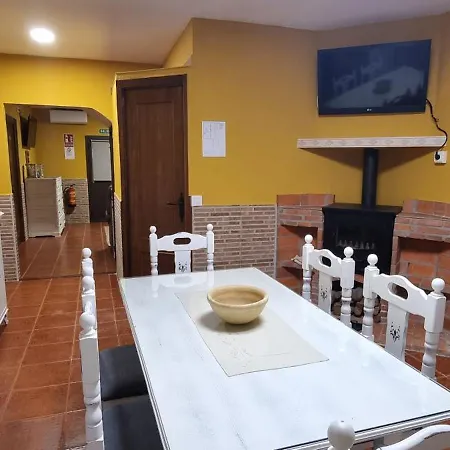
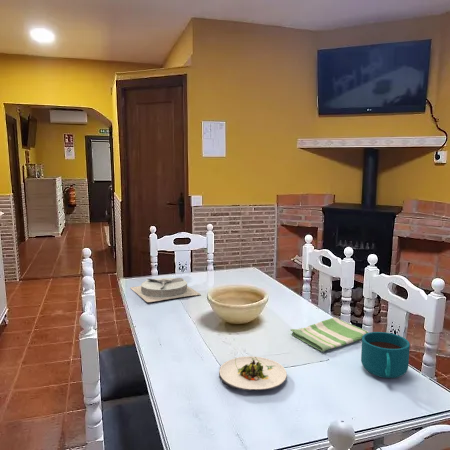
+ plate (164, 285)
+ salad plate (252, 368)
+ dish towel (329, 332)
+ cup (385, 358)
